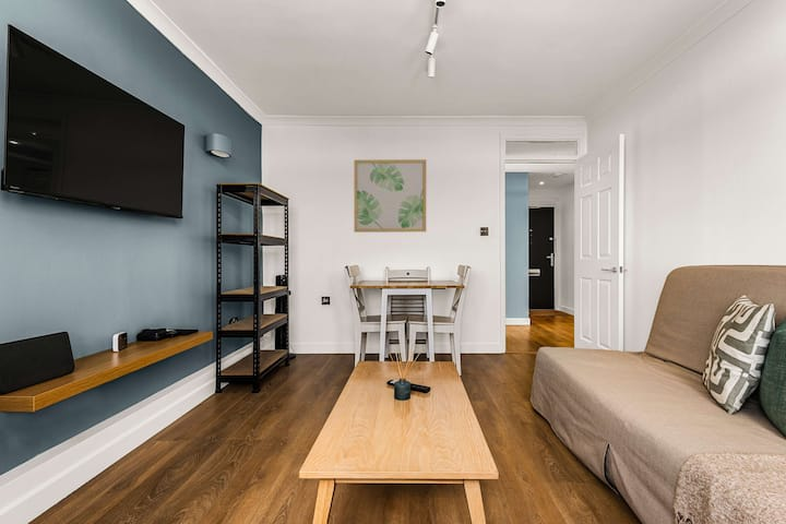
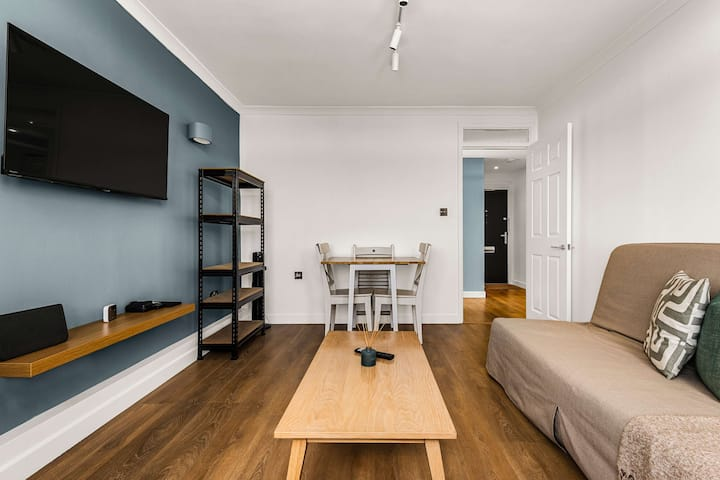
- wall art (390, 195)
